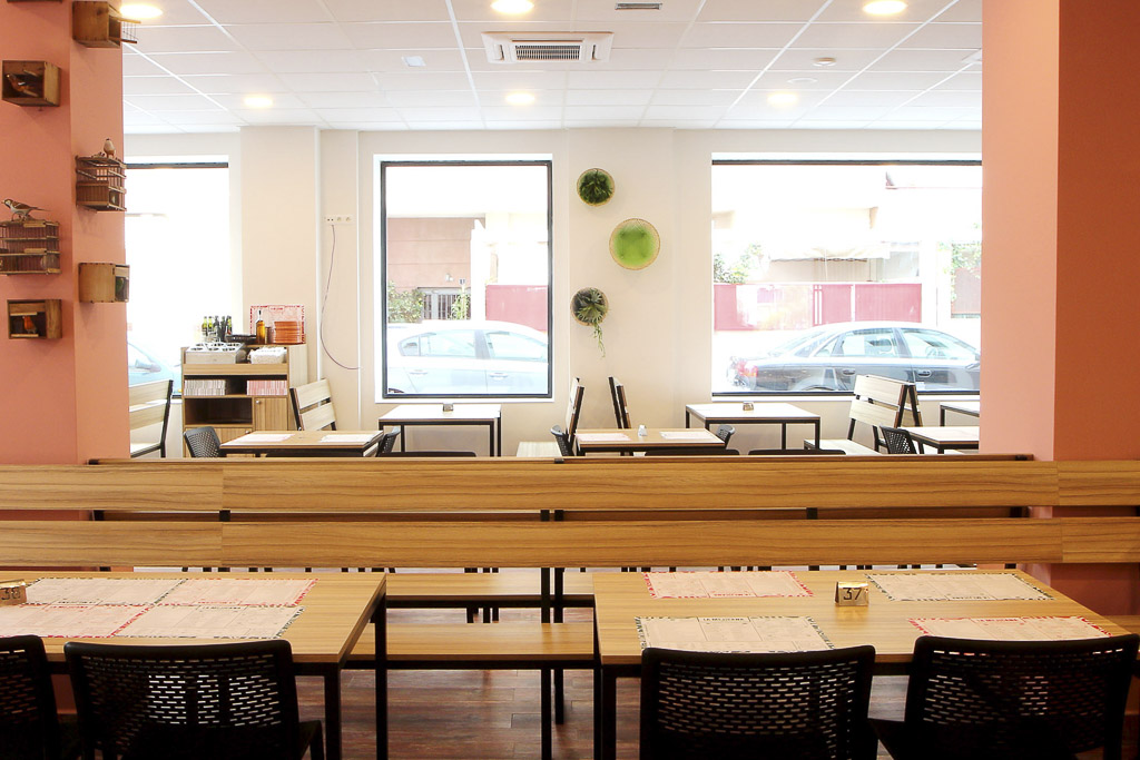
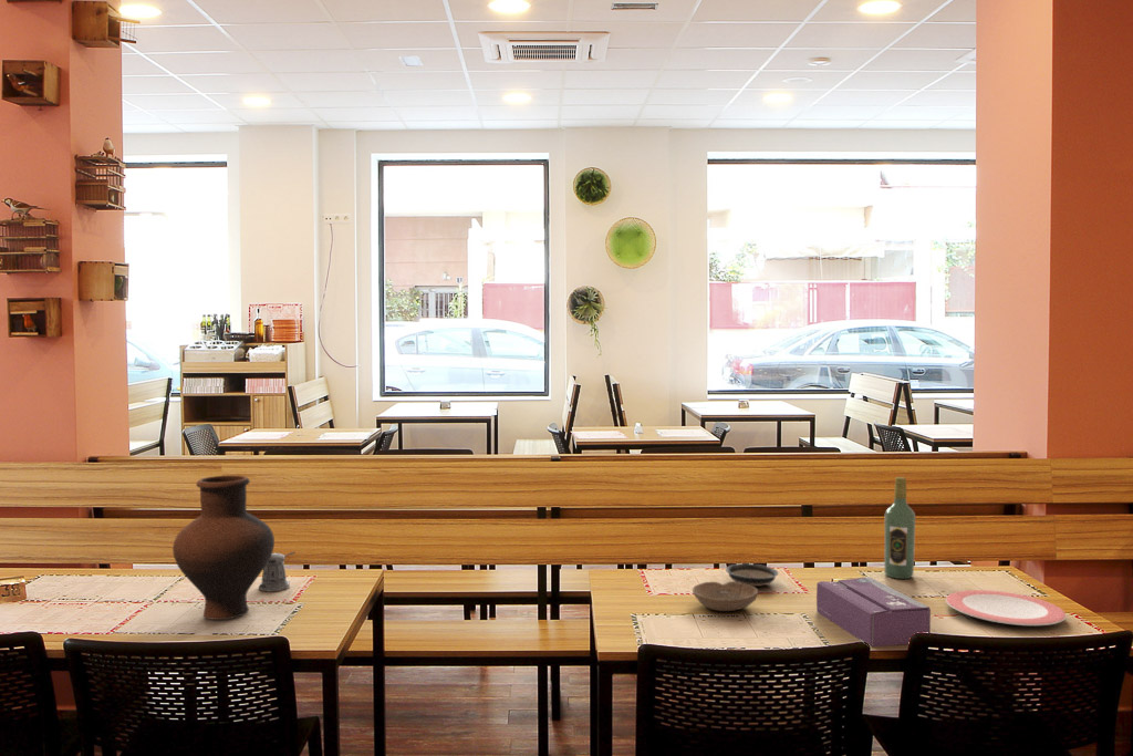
+ vase (225, 547)
+ plate (1004, 609)
+ pepper shaker (277, 569)
+ tissue box (870, 609)
+ wine bottle (900, 527)
+ bowl (723, 597)
+ saucer (751, 577)
